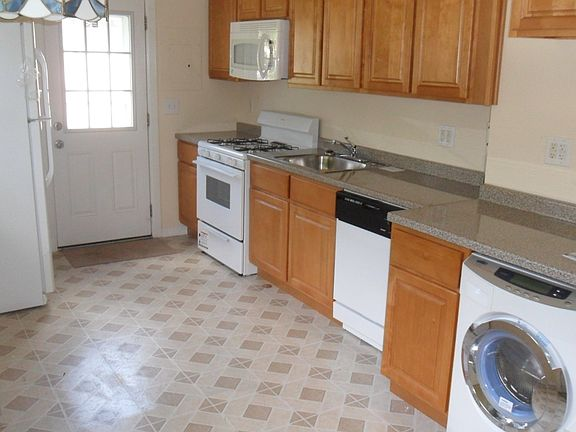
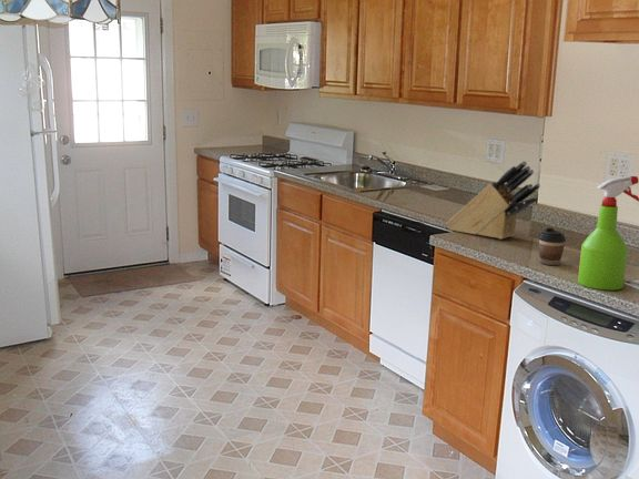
+ spray bottle (613, 231)
+ coffee cup (551, 246)
+ knife block (493, 197)
